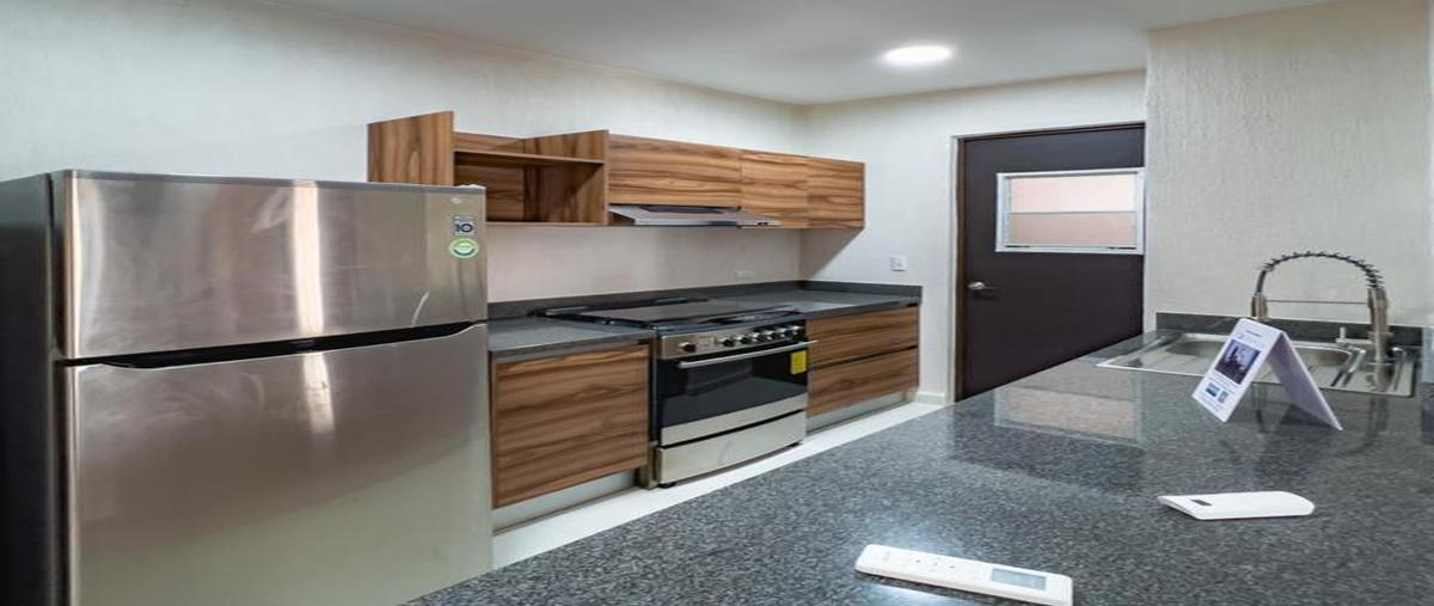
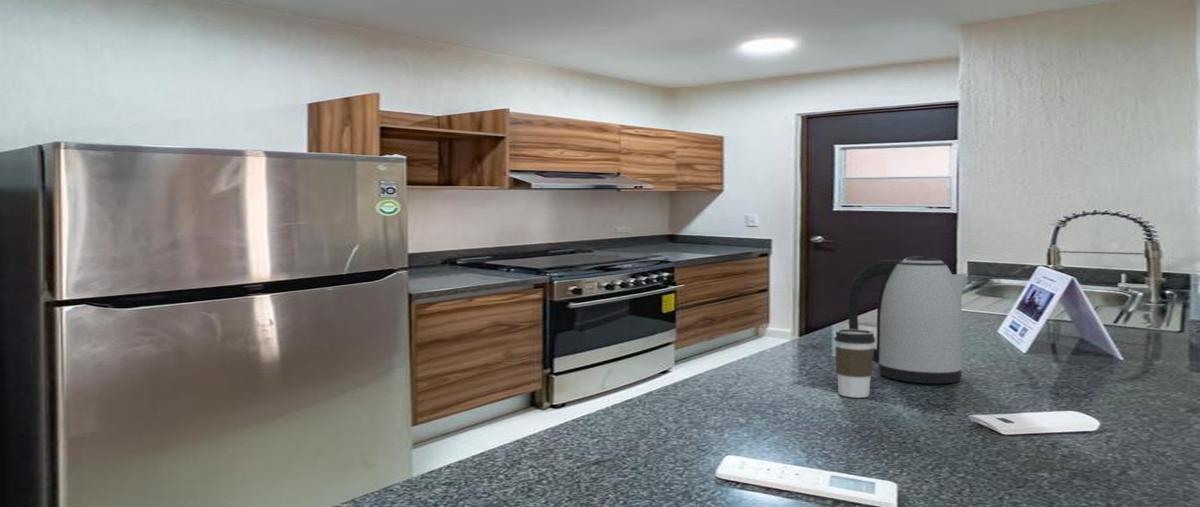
+ coffee cup (854, 362)
+ kettle (904, 314)
